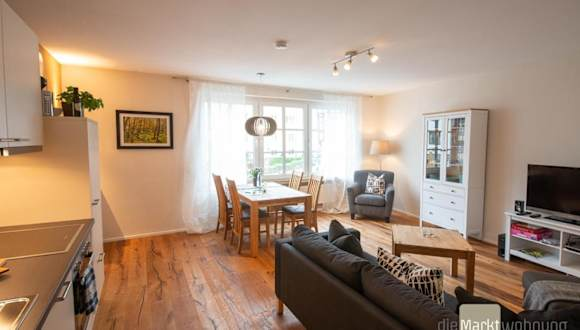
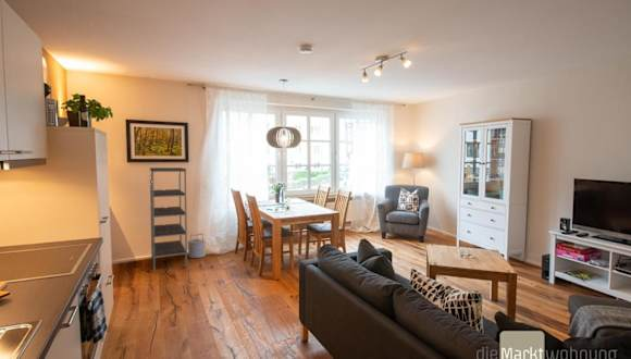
+ bucket (197, 244)
+ shelving unit (168, 215)
